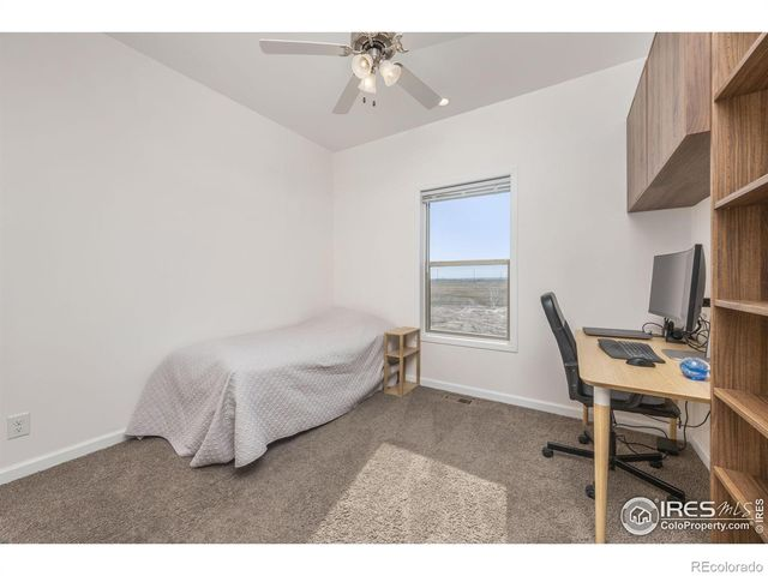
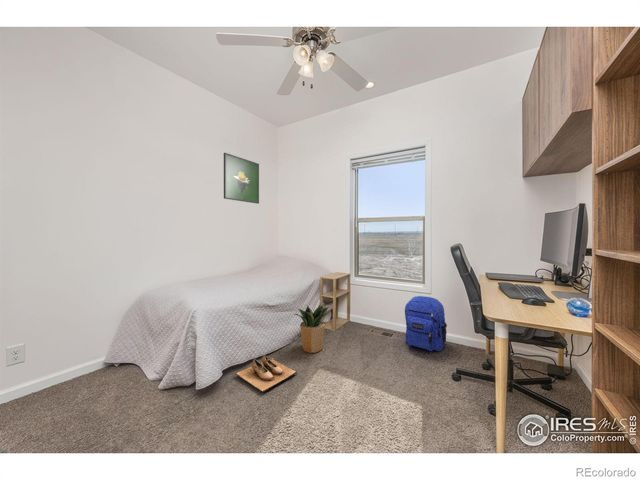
+ shoe (266, 367)
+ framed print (242, 179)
+ potted plant (314, 327)
+ backpack (425, 322)
